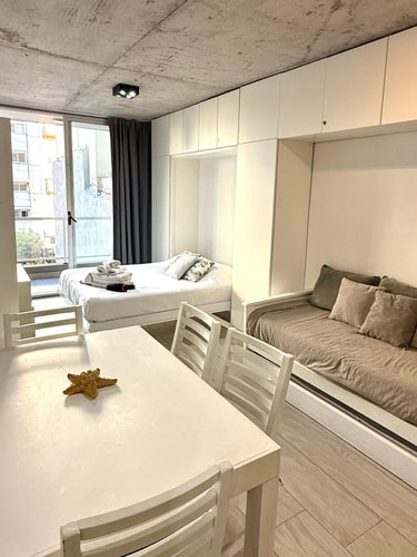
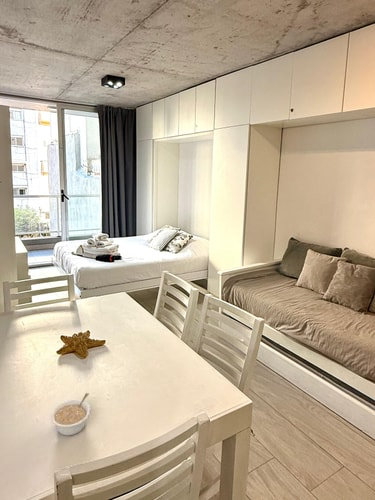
+ legume (71, 416)
